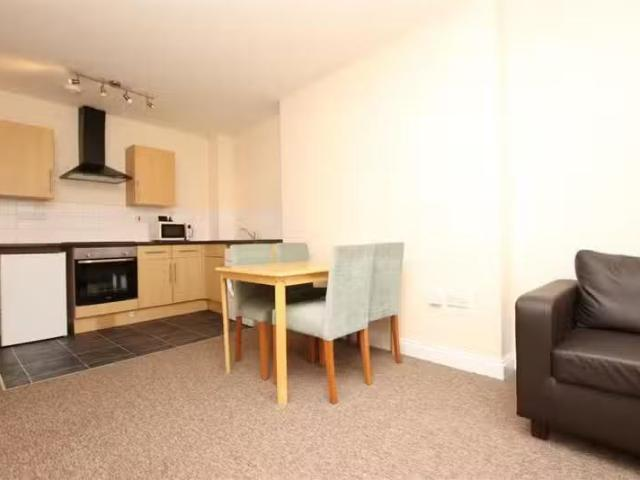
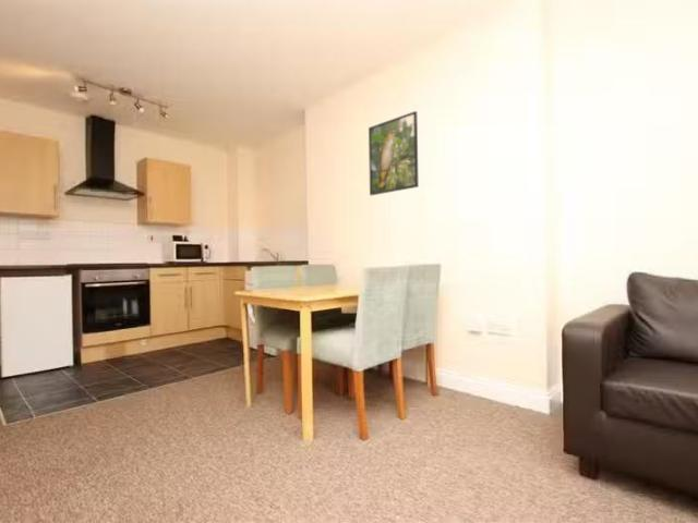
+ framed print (392, 155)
